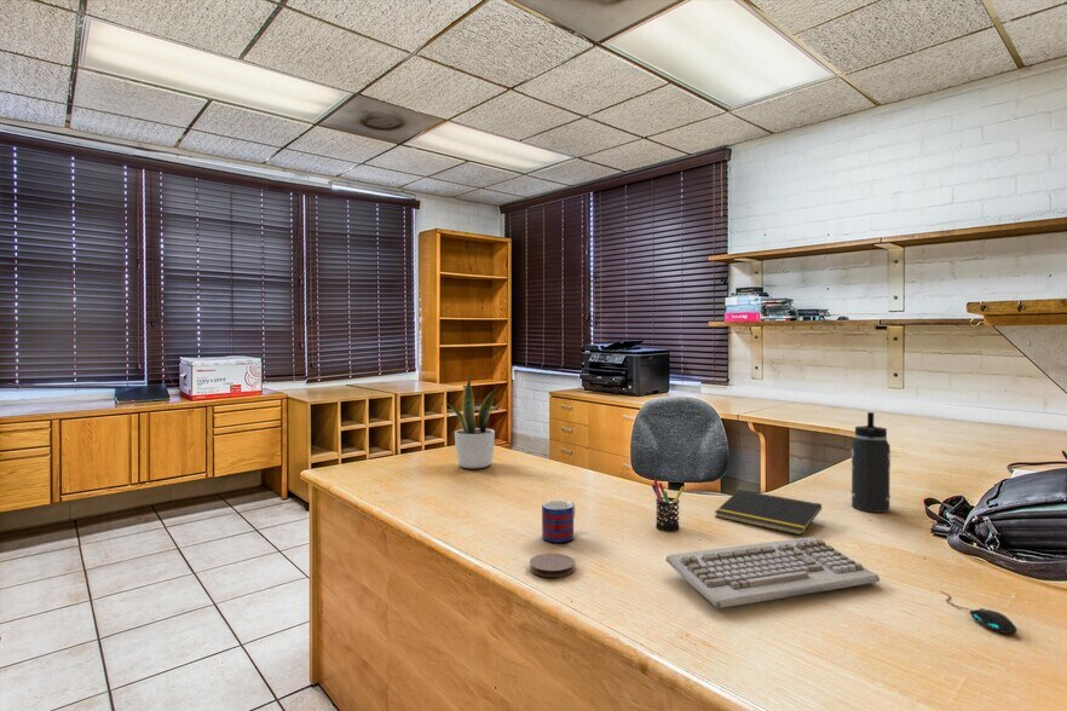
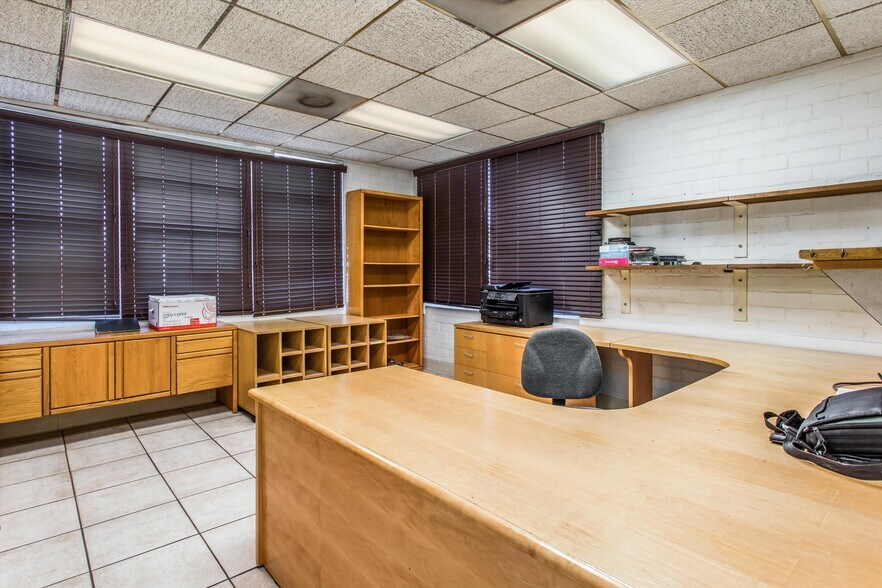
- potted plant (474, 420)
- mouse (975, 609)
- mug (561, 519)
- thermos bottle (870, 459)
- coaster (552, 565)
- notepad (767, 510)
- pen holder (665, 504)
- keyboard (769, 567)
